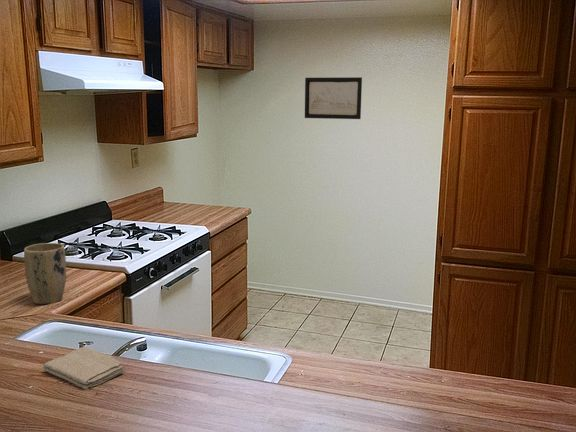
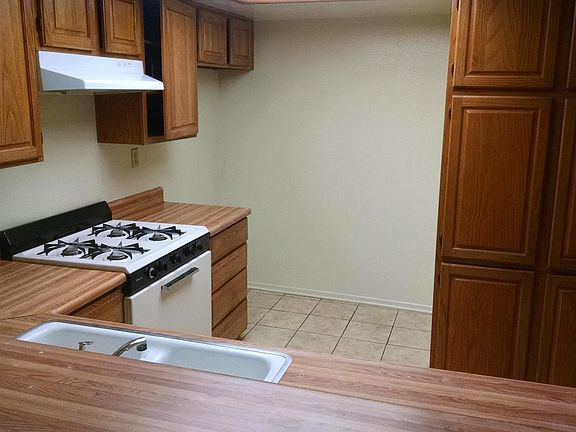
- wall art (332, 98)
- plant pot (46, 273)
- washcloth (84, 366)
